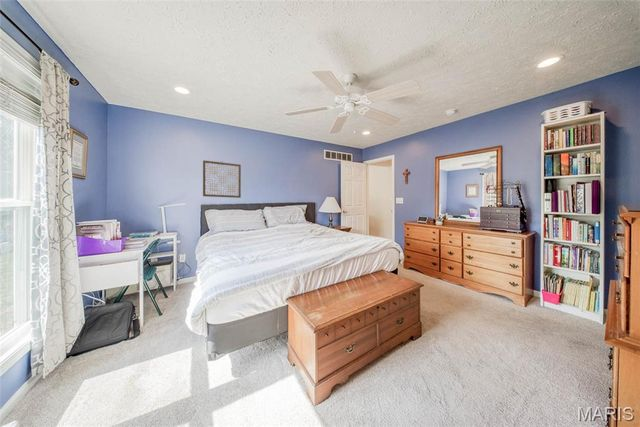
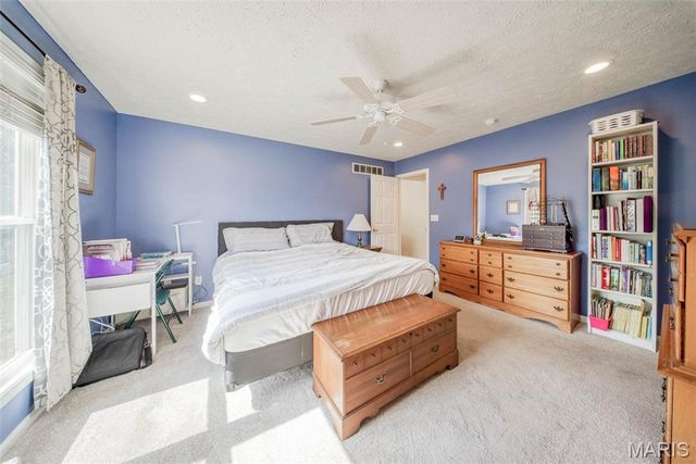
- wall art (222, 178)
